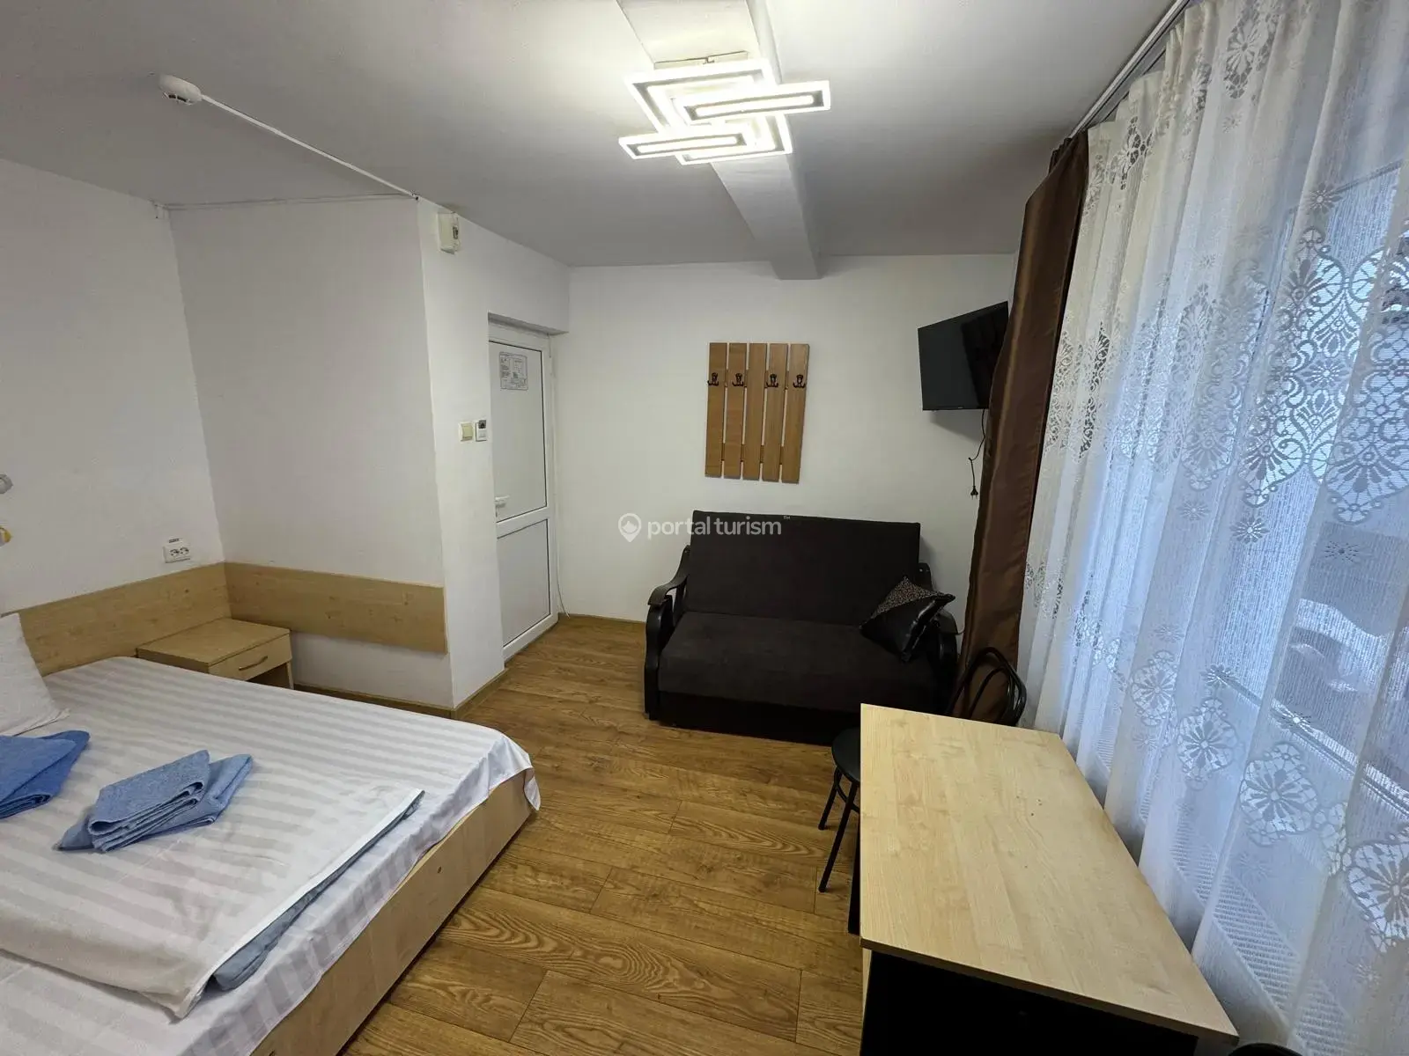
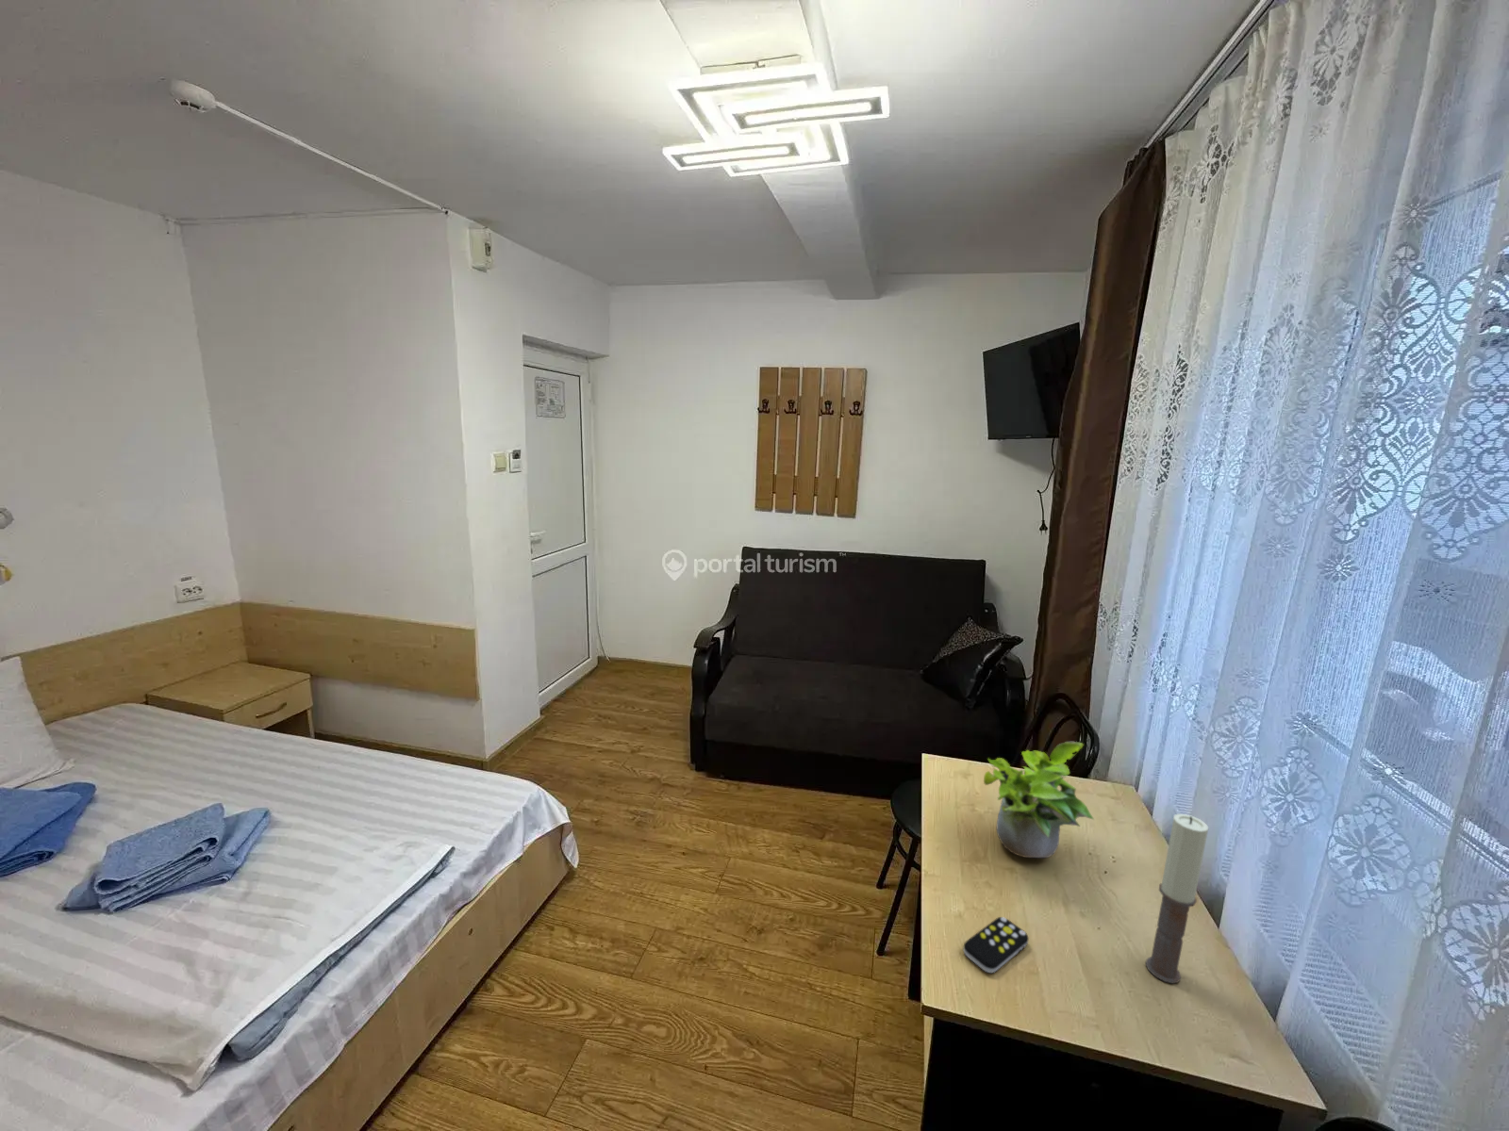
+ candle (1176, 896)
+ remote control (996, 942)
+ potted plant (1036, 805)
